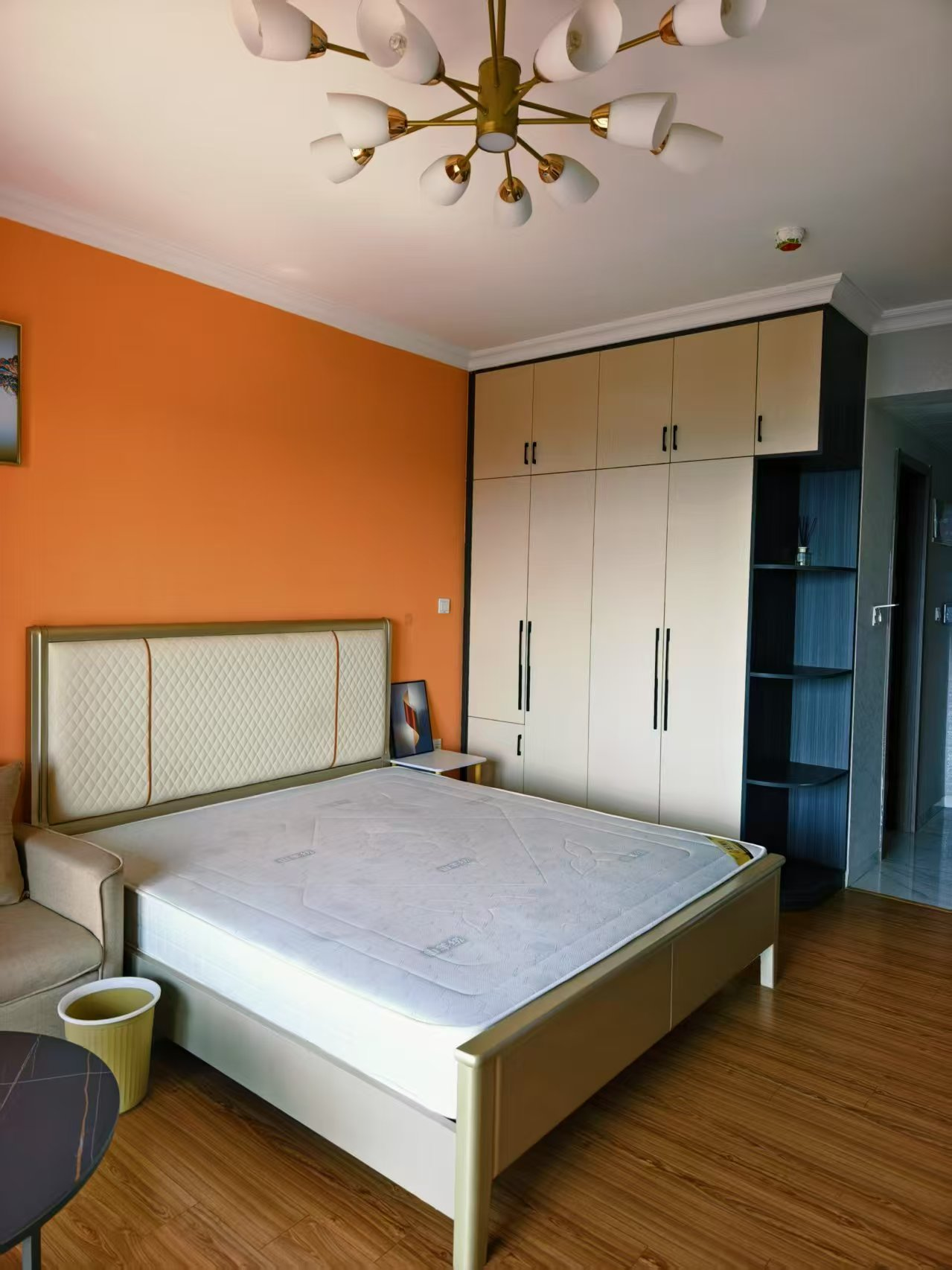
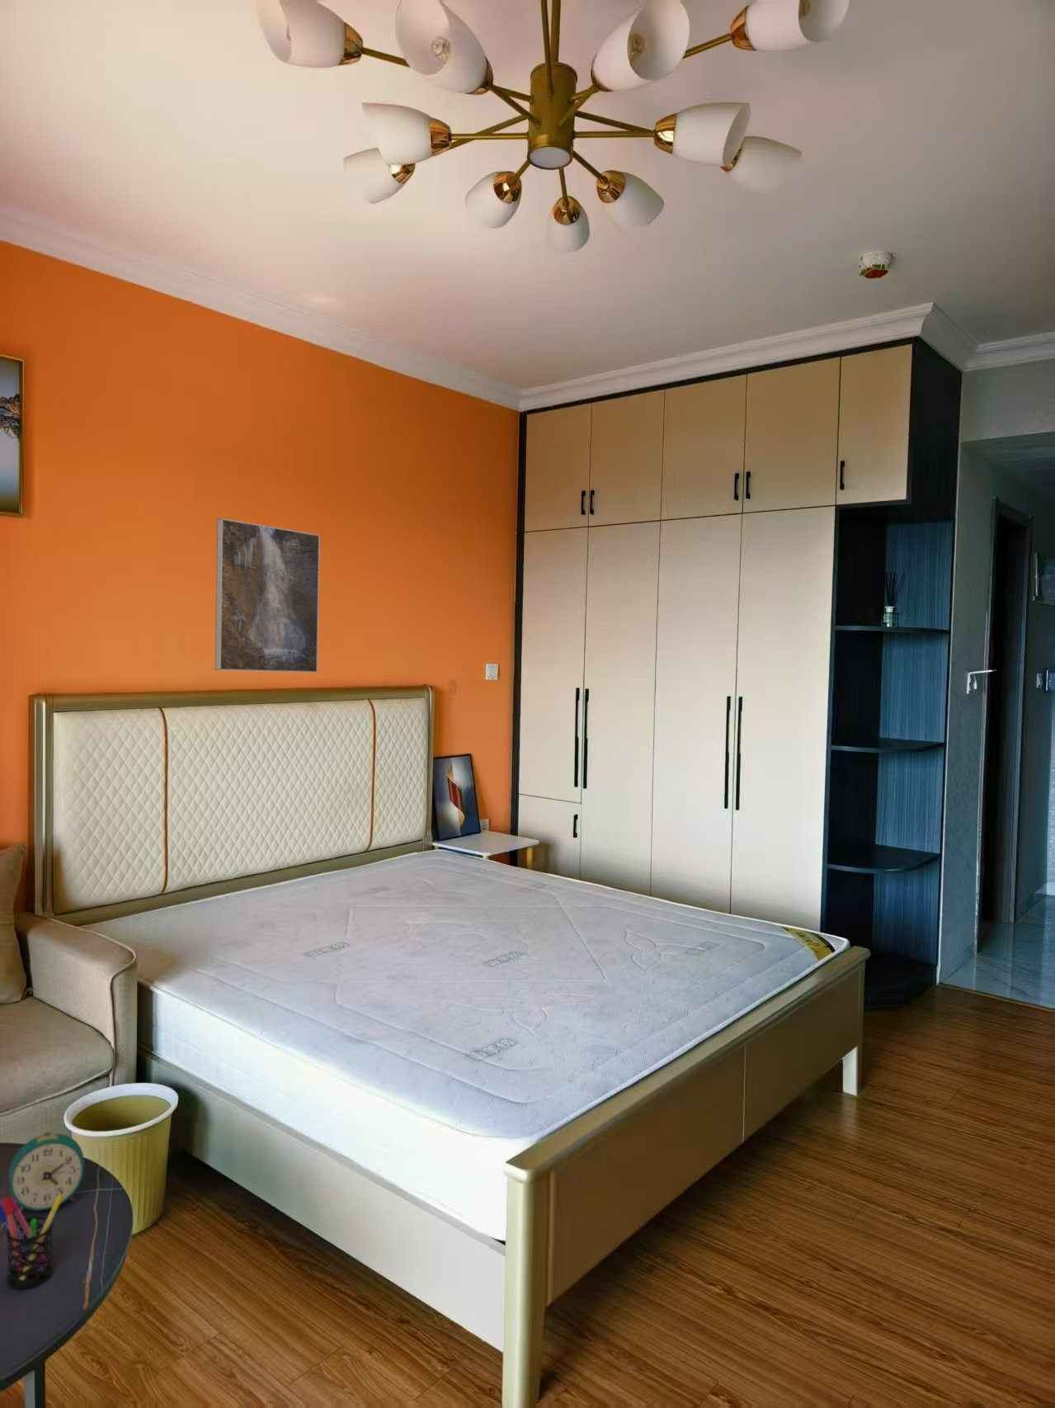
+ pen holder (28, 1237)
+ alarm clock (47, 1167)
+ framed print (269, 599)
